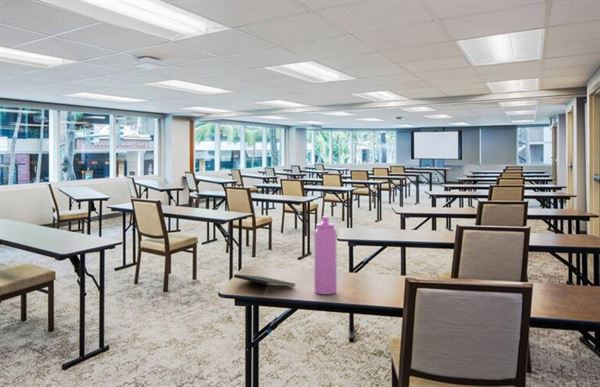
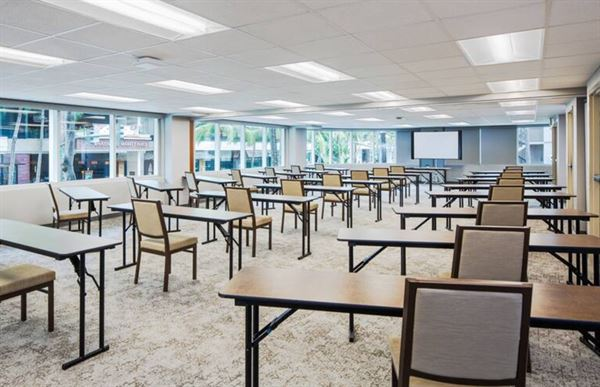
- water bottle (325, 254)
- notepad (264, 280)
